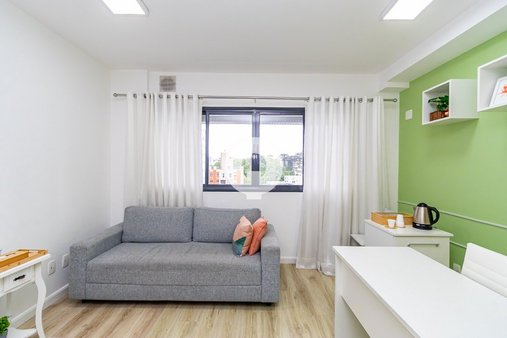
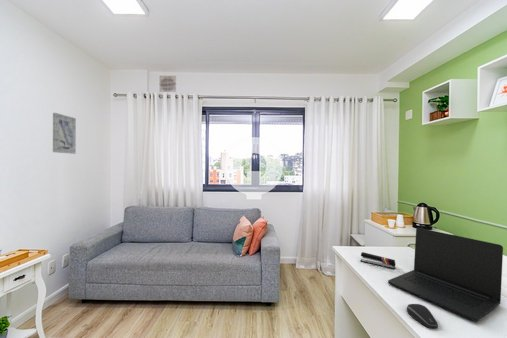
+ computer mouse (421, 312)
+ stapler (377, 260)
+ laptop (440, 265)
+ wall art (64, 134)
